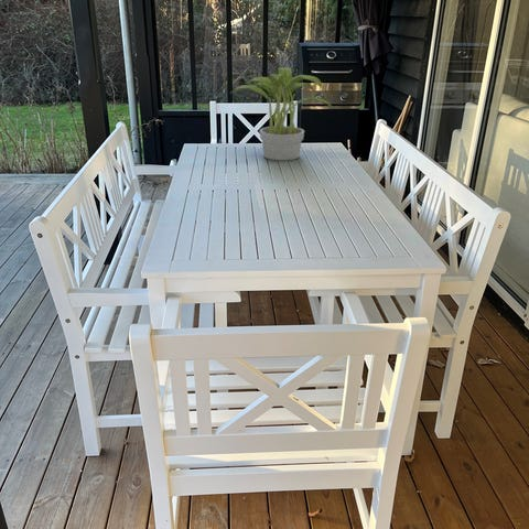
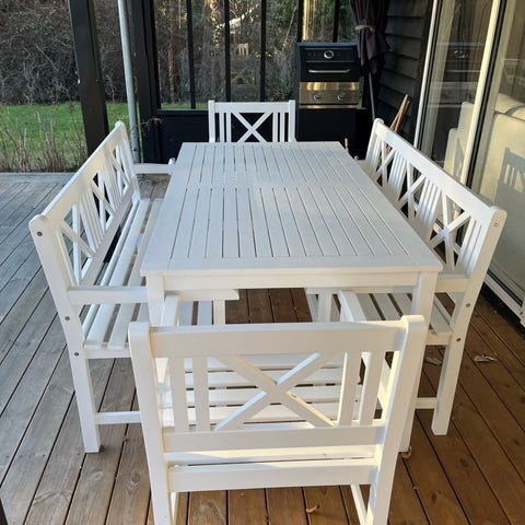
- potted plant (281, 114)
